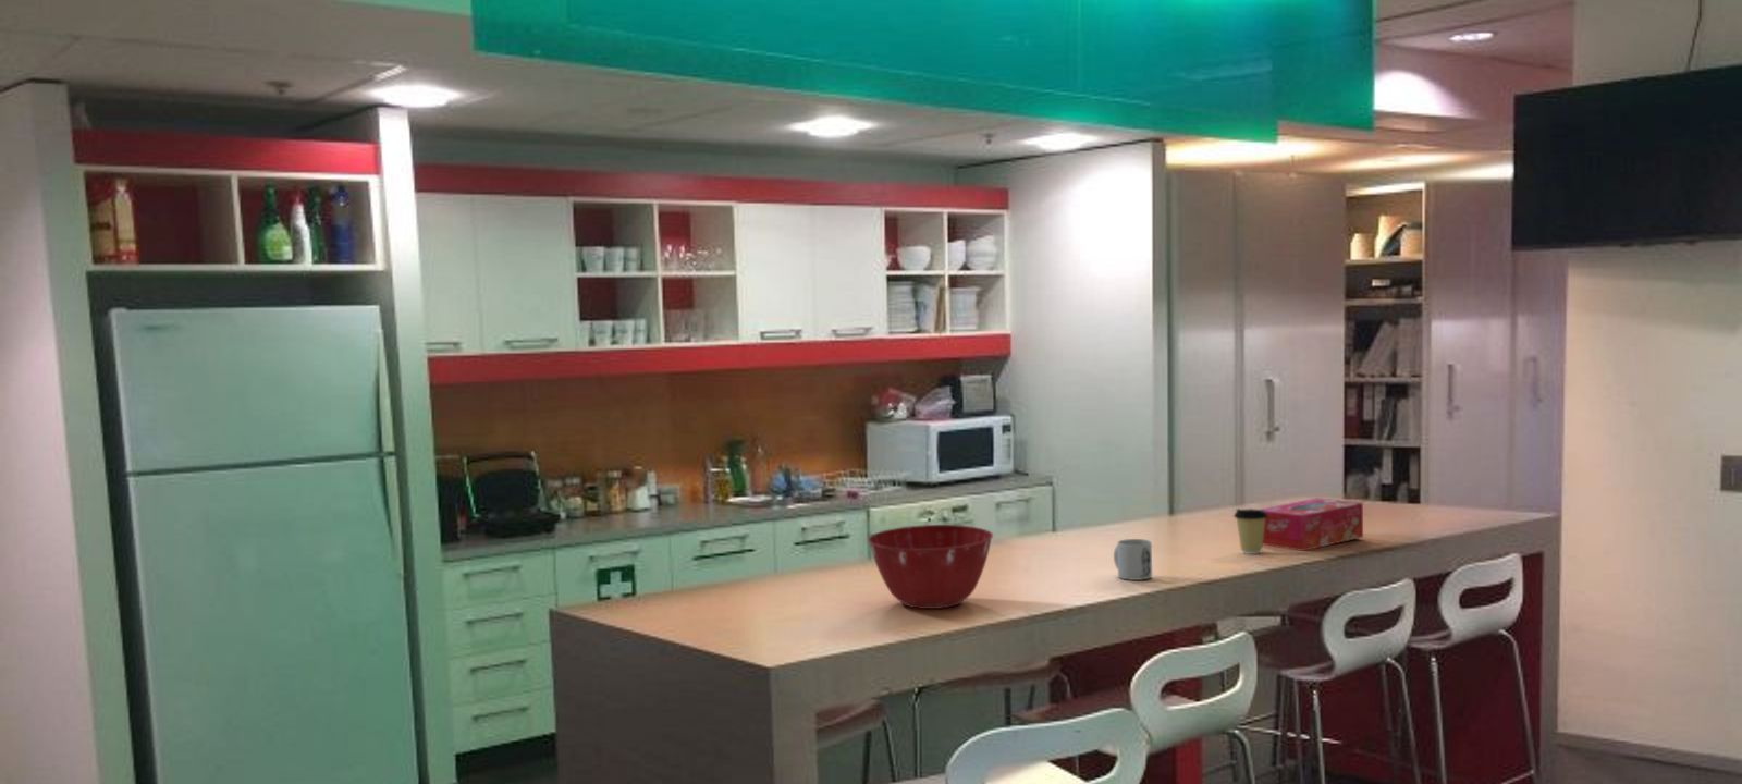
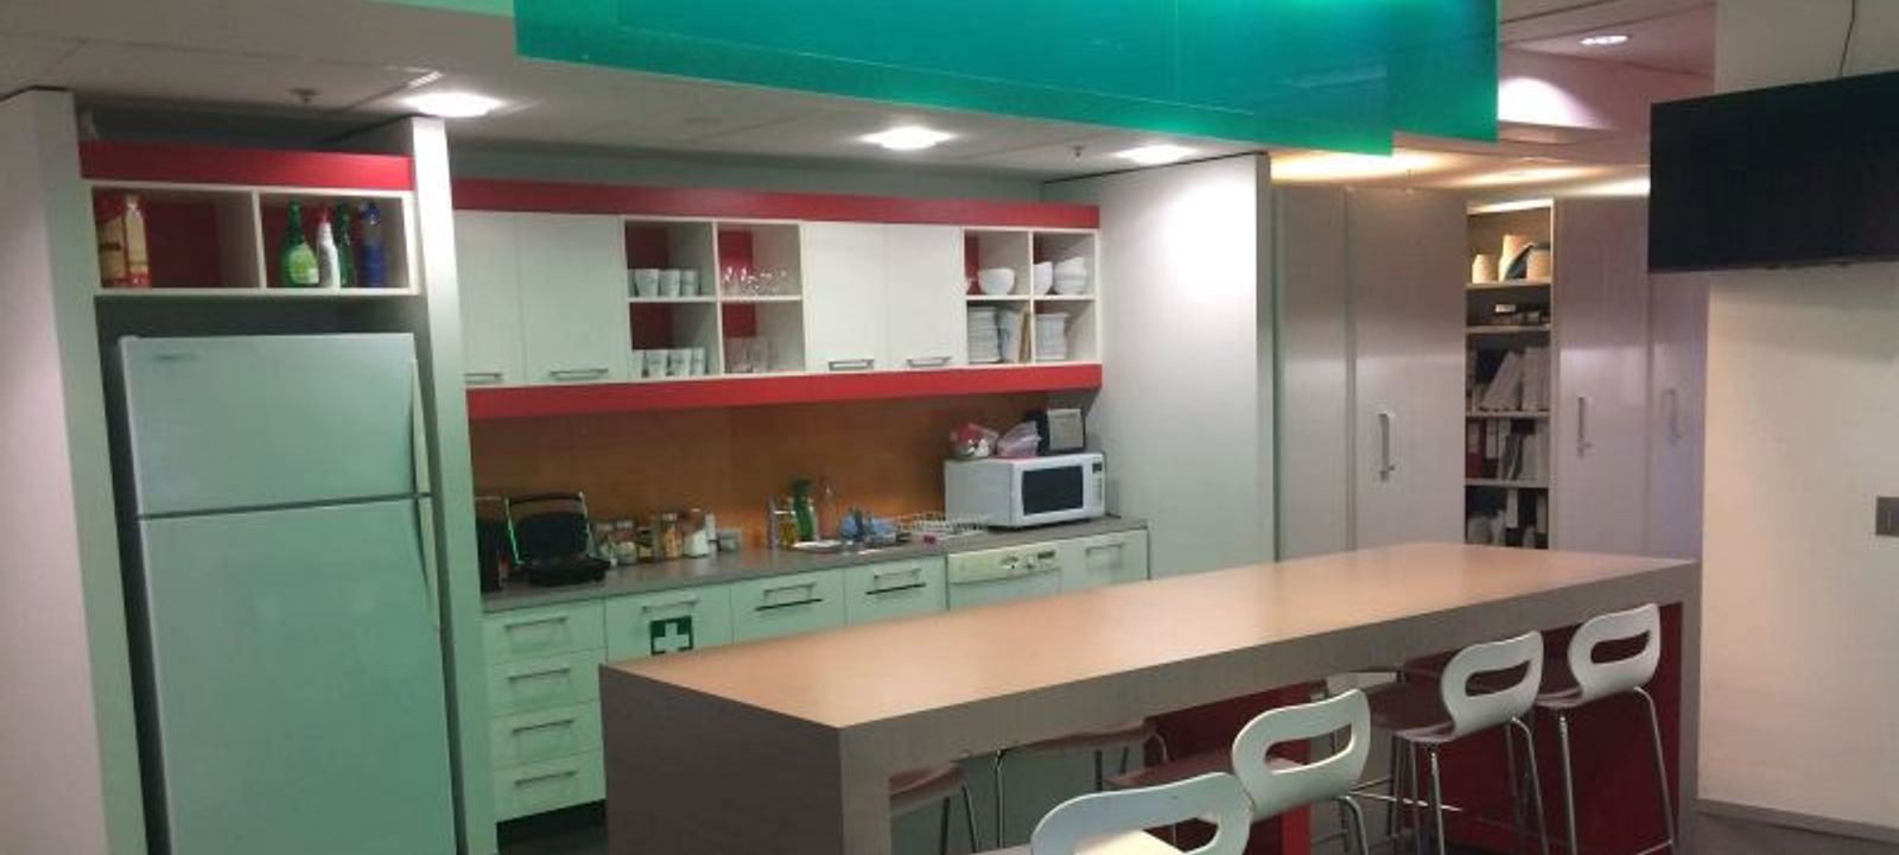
- mixing bowl (931, 569)
- mug (1130, 559)
- tissue box (1310, 523)
- coffee cup (1251, 531)
